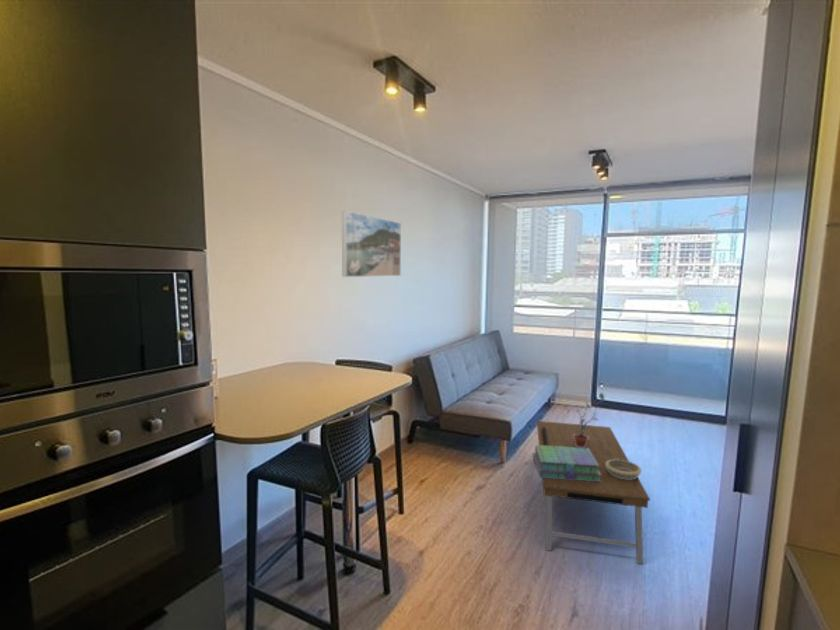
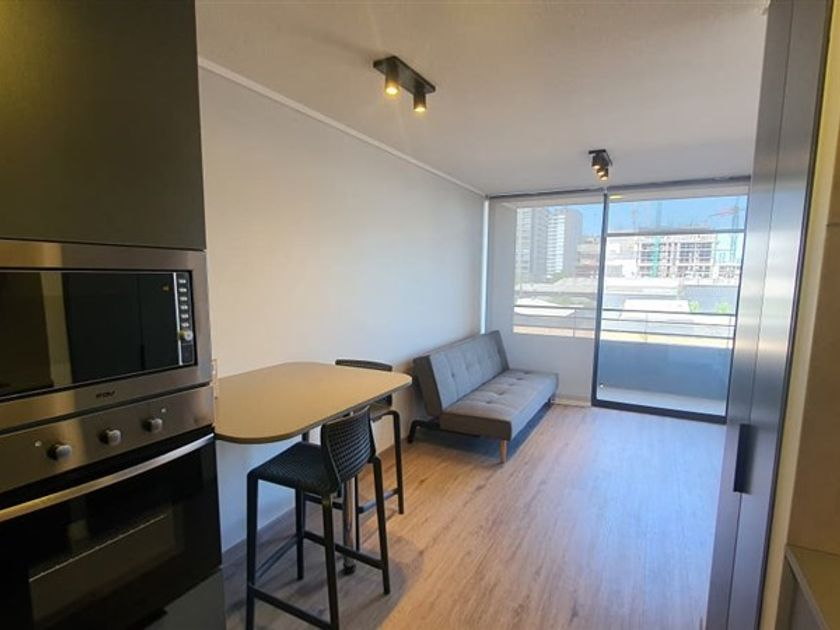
- coffee table (580, 480)
- decorative bowl (623, 466)
- potted plant (585, 419)
- stack of books (565, 458)
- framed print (374, 247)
